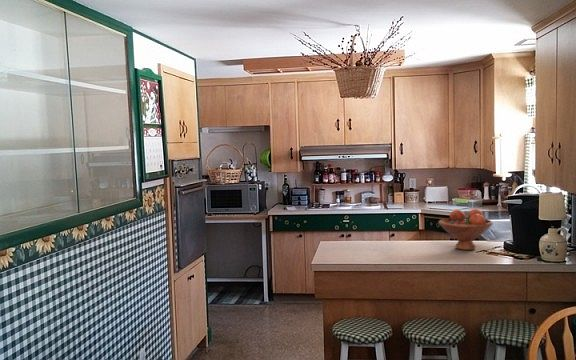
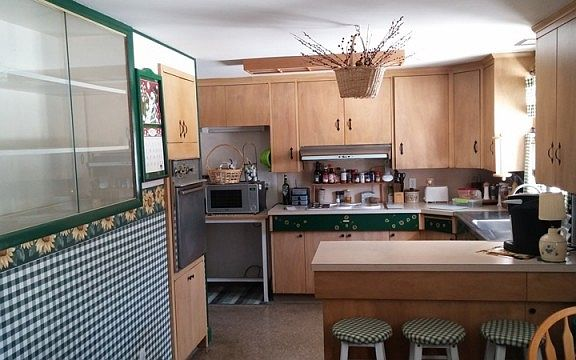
- fruit bowl (465, 229)
